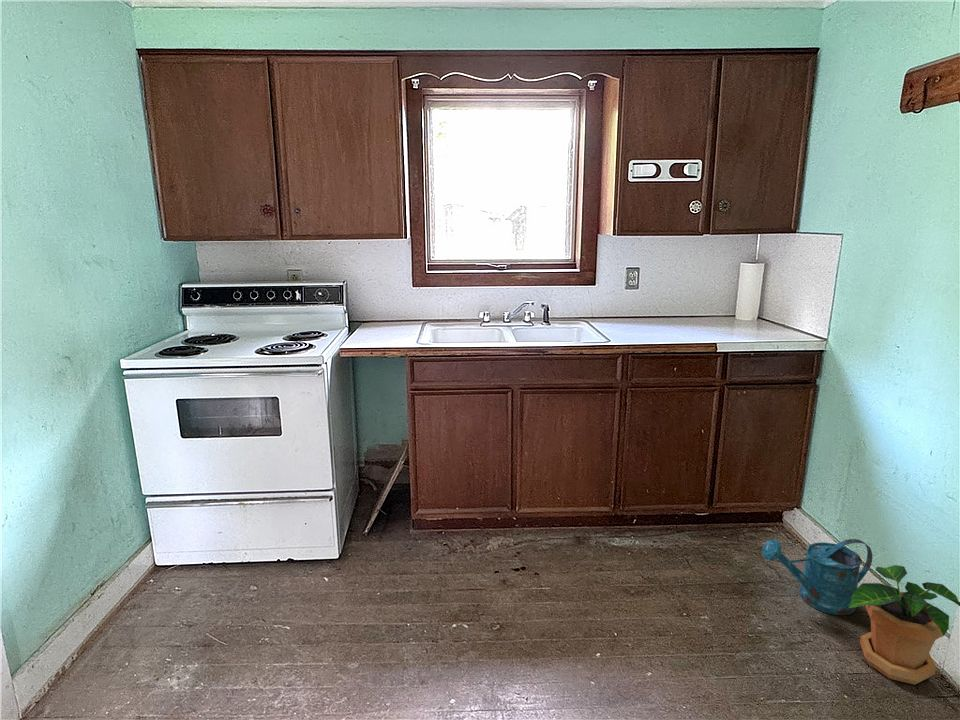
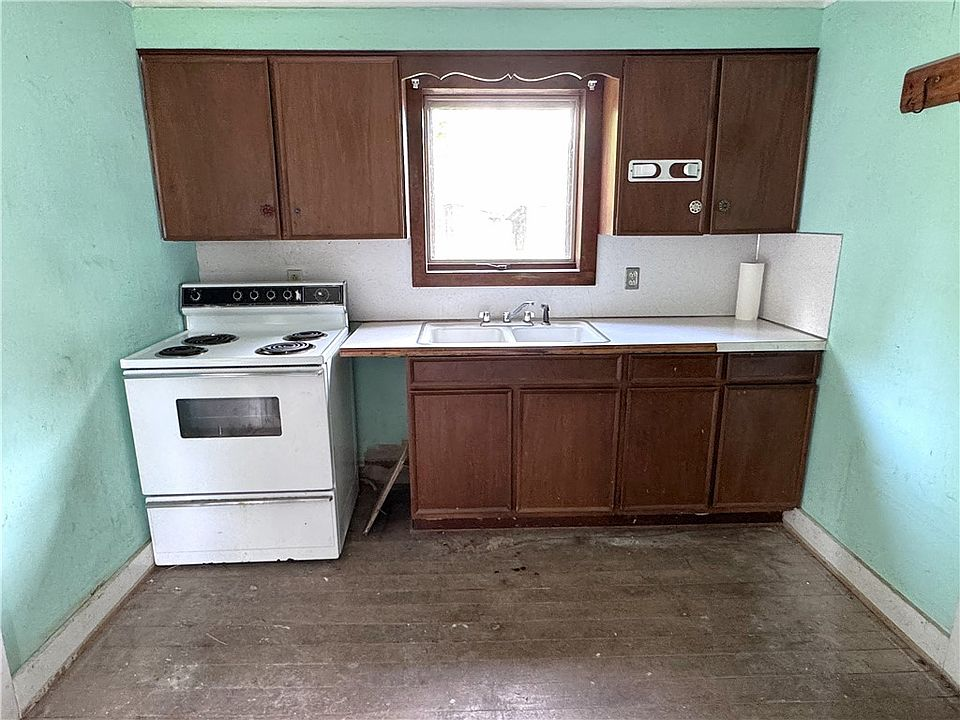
- watering can (815, 570)
- potted plant (890, 620)
